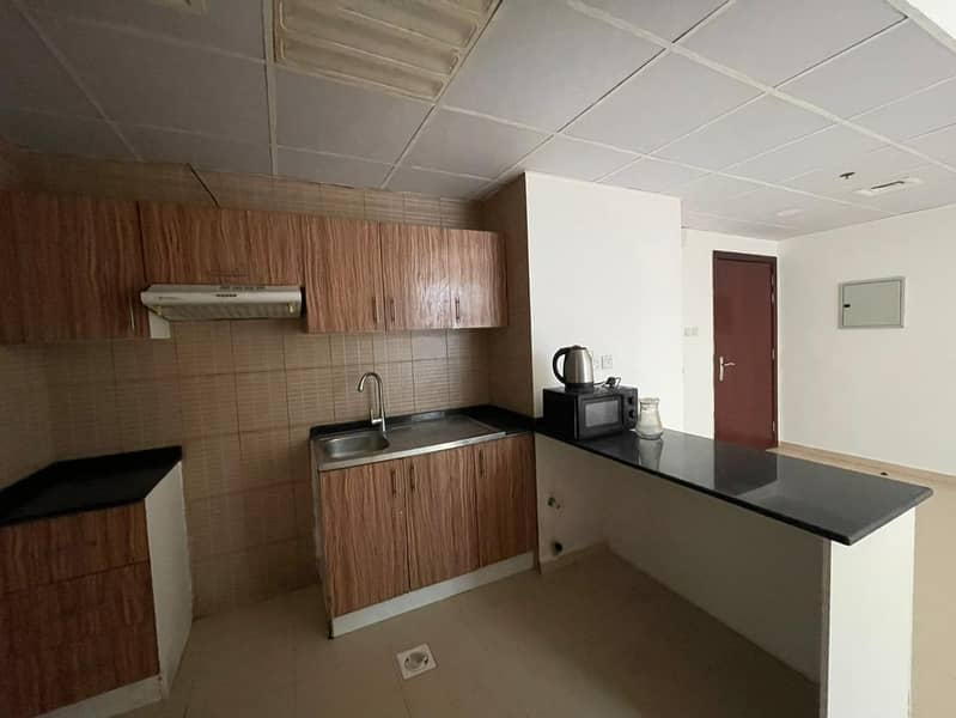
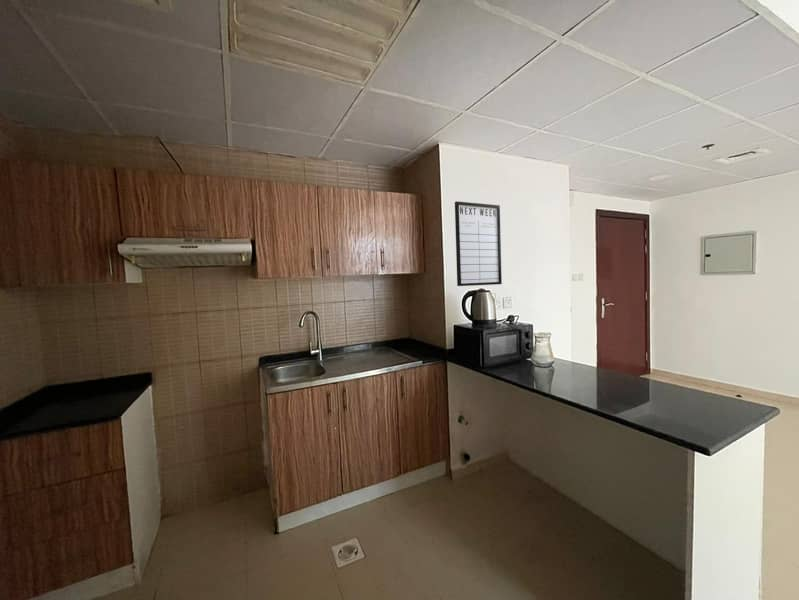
+ writing board (479, 244)
